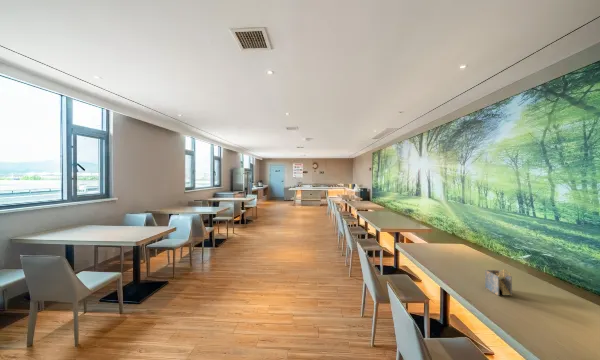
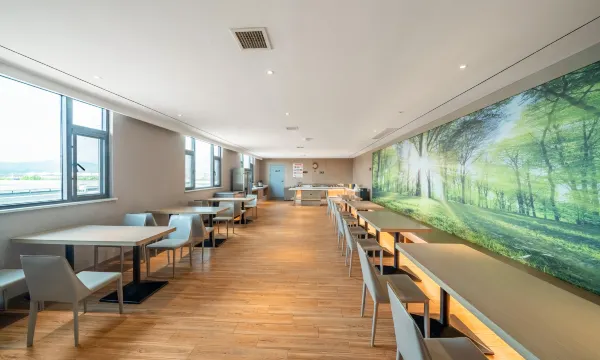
- napkin holder (498, 279)
